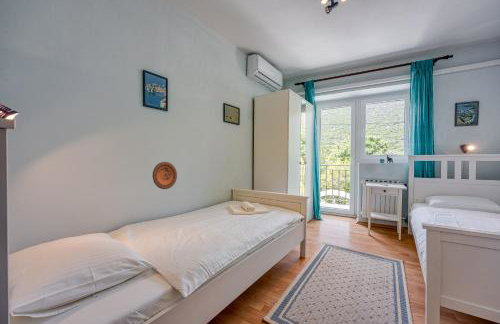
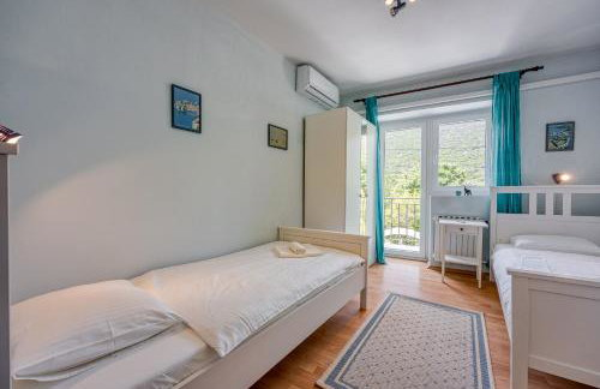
- decorative plate (165, 175)
